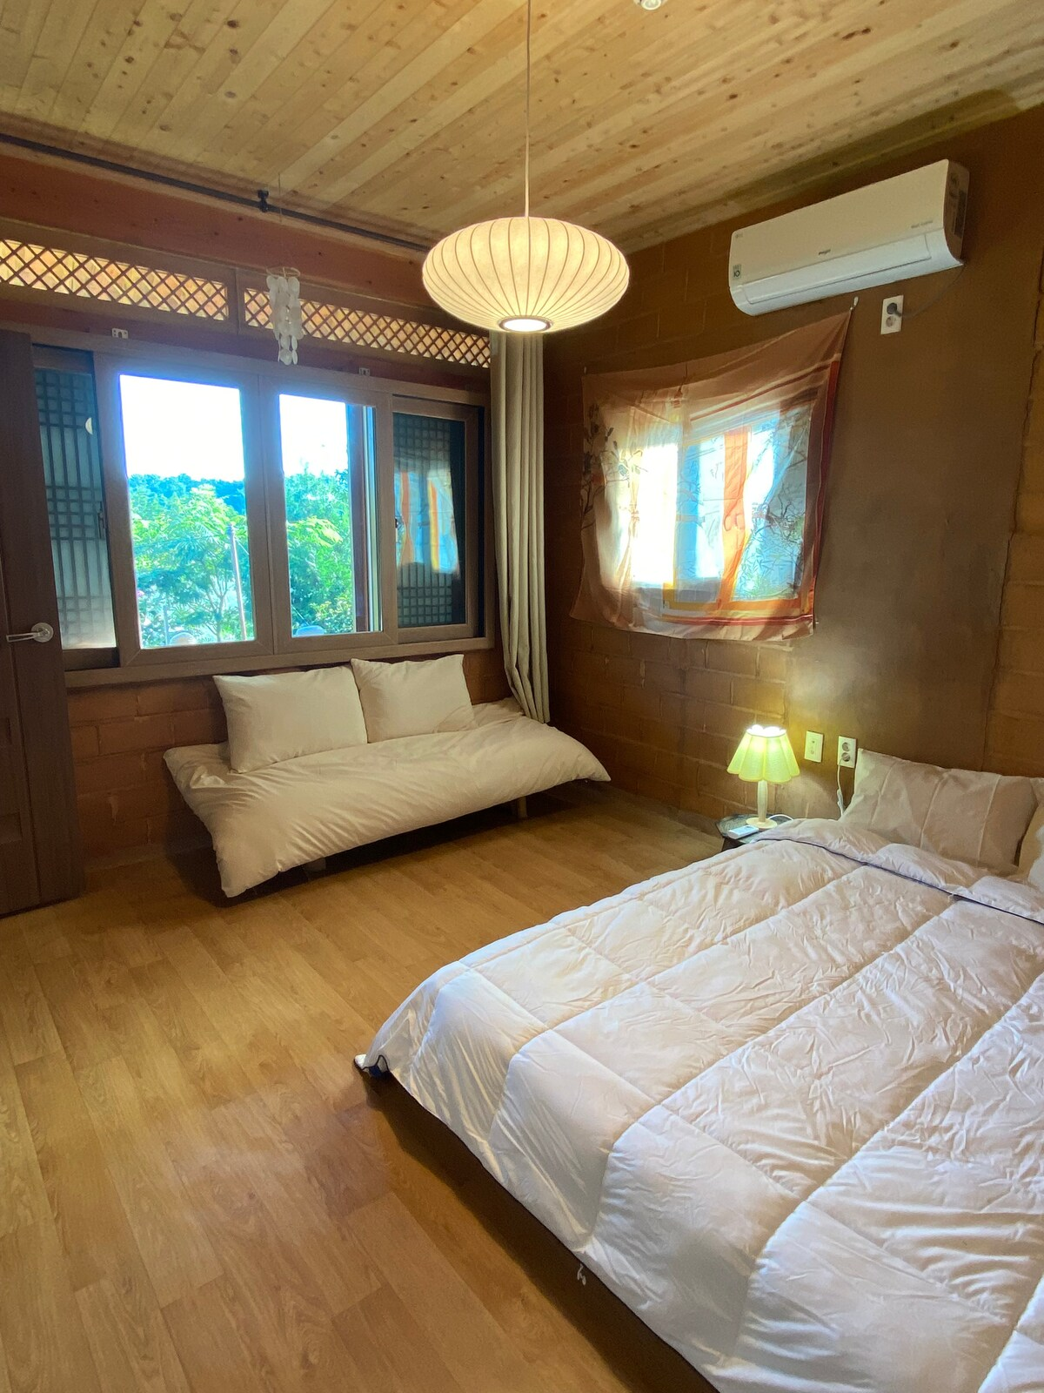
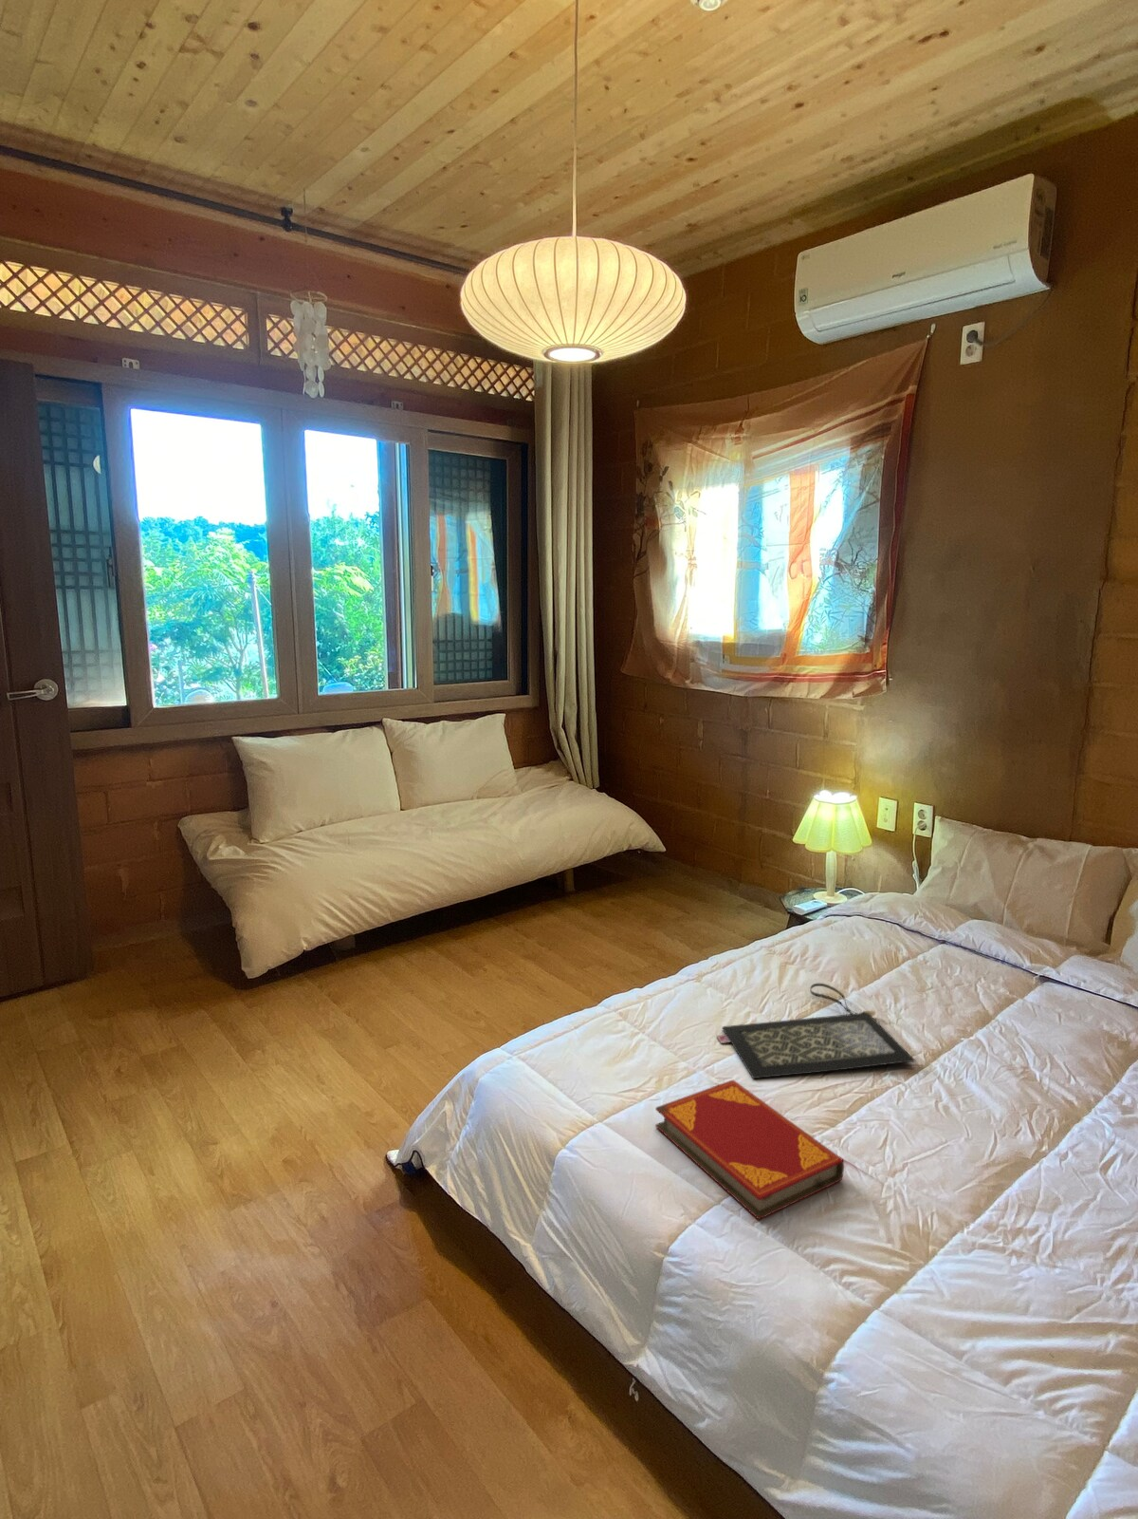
+ hardback book (745, 1141)
+ clutch bag (820, 1039)
